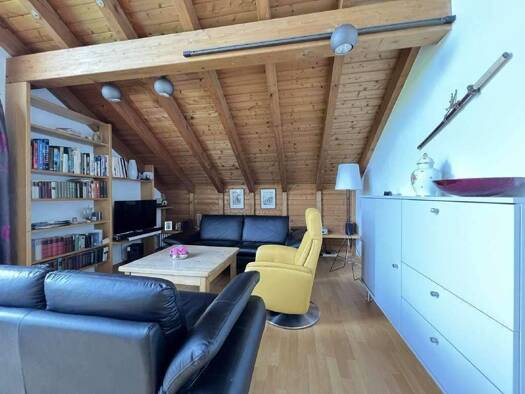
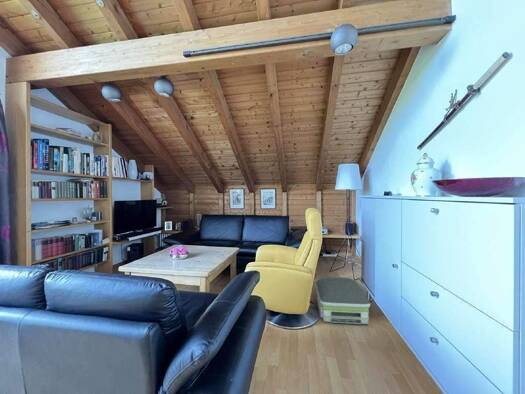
+ air purifier (340, 295)
